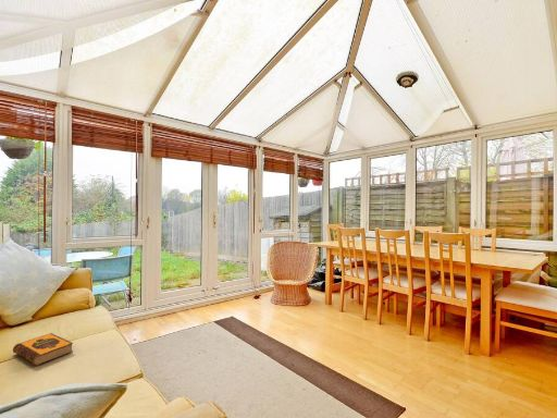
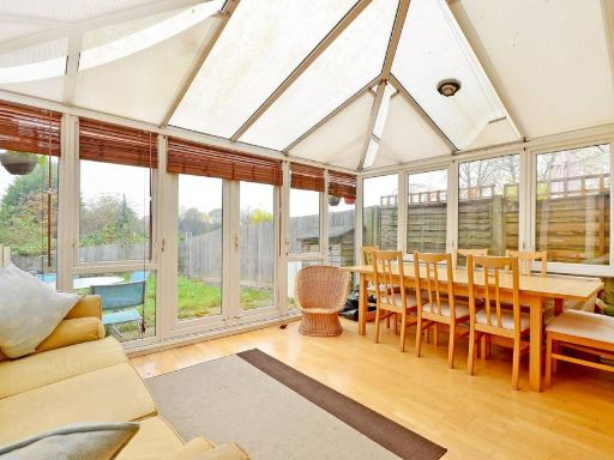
- hardback book (42, 348)
